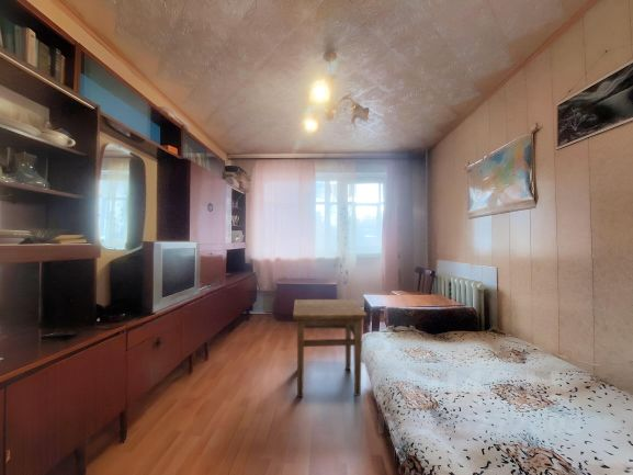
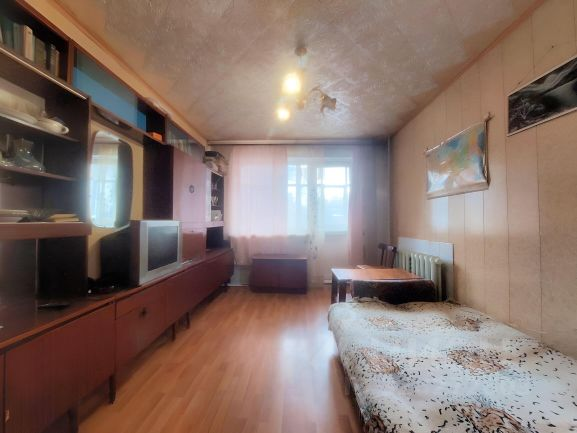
- side table (326, 342)
